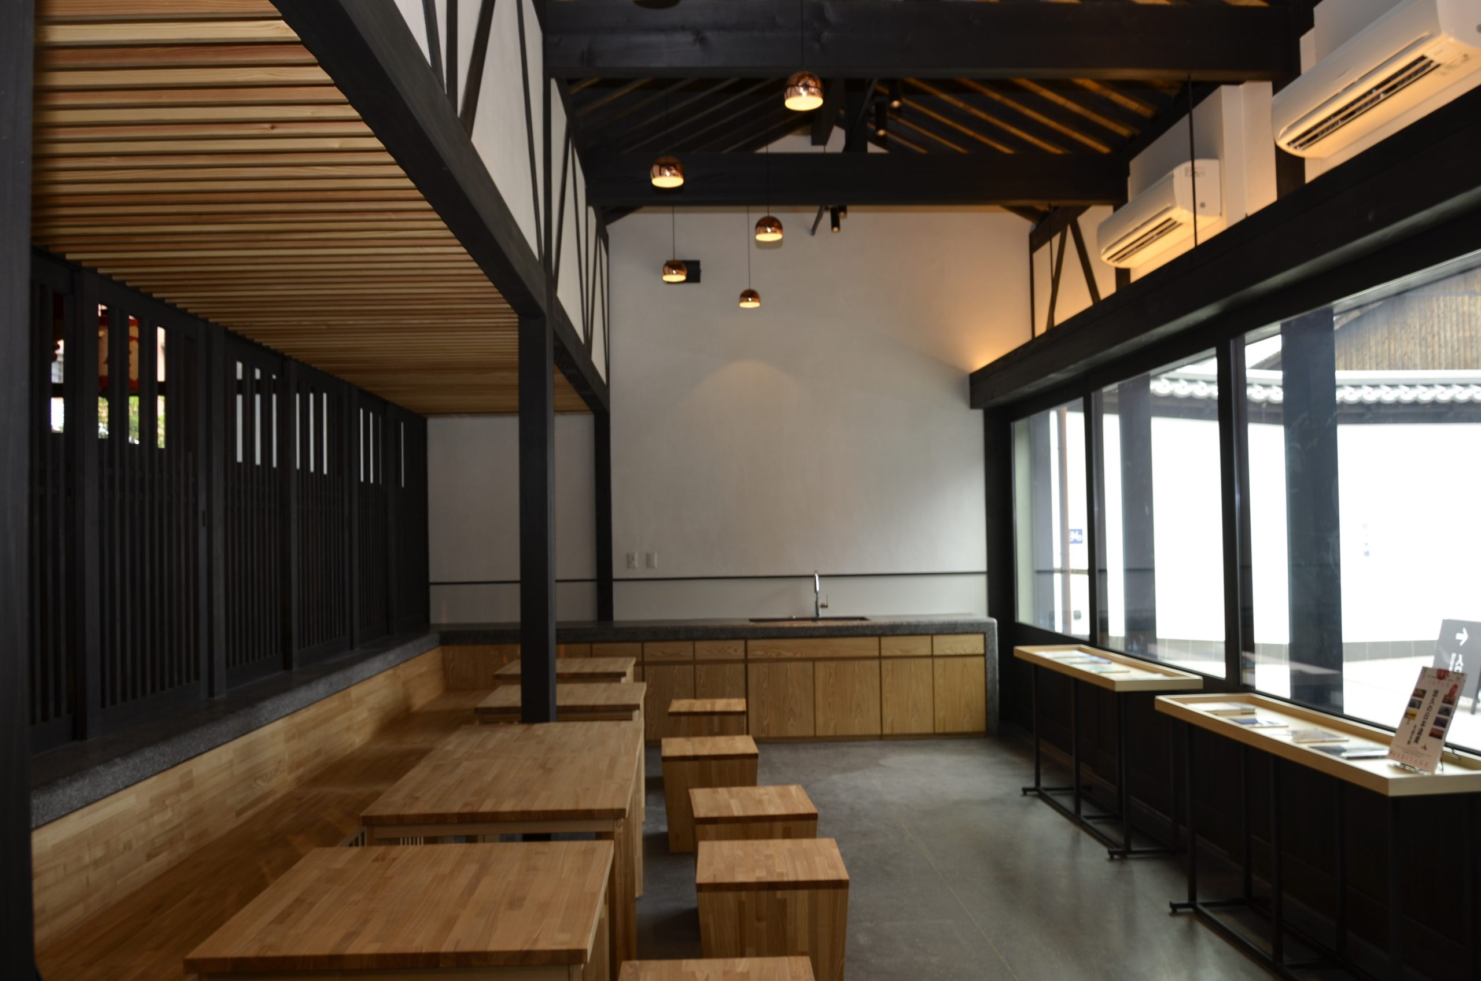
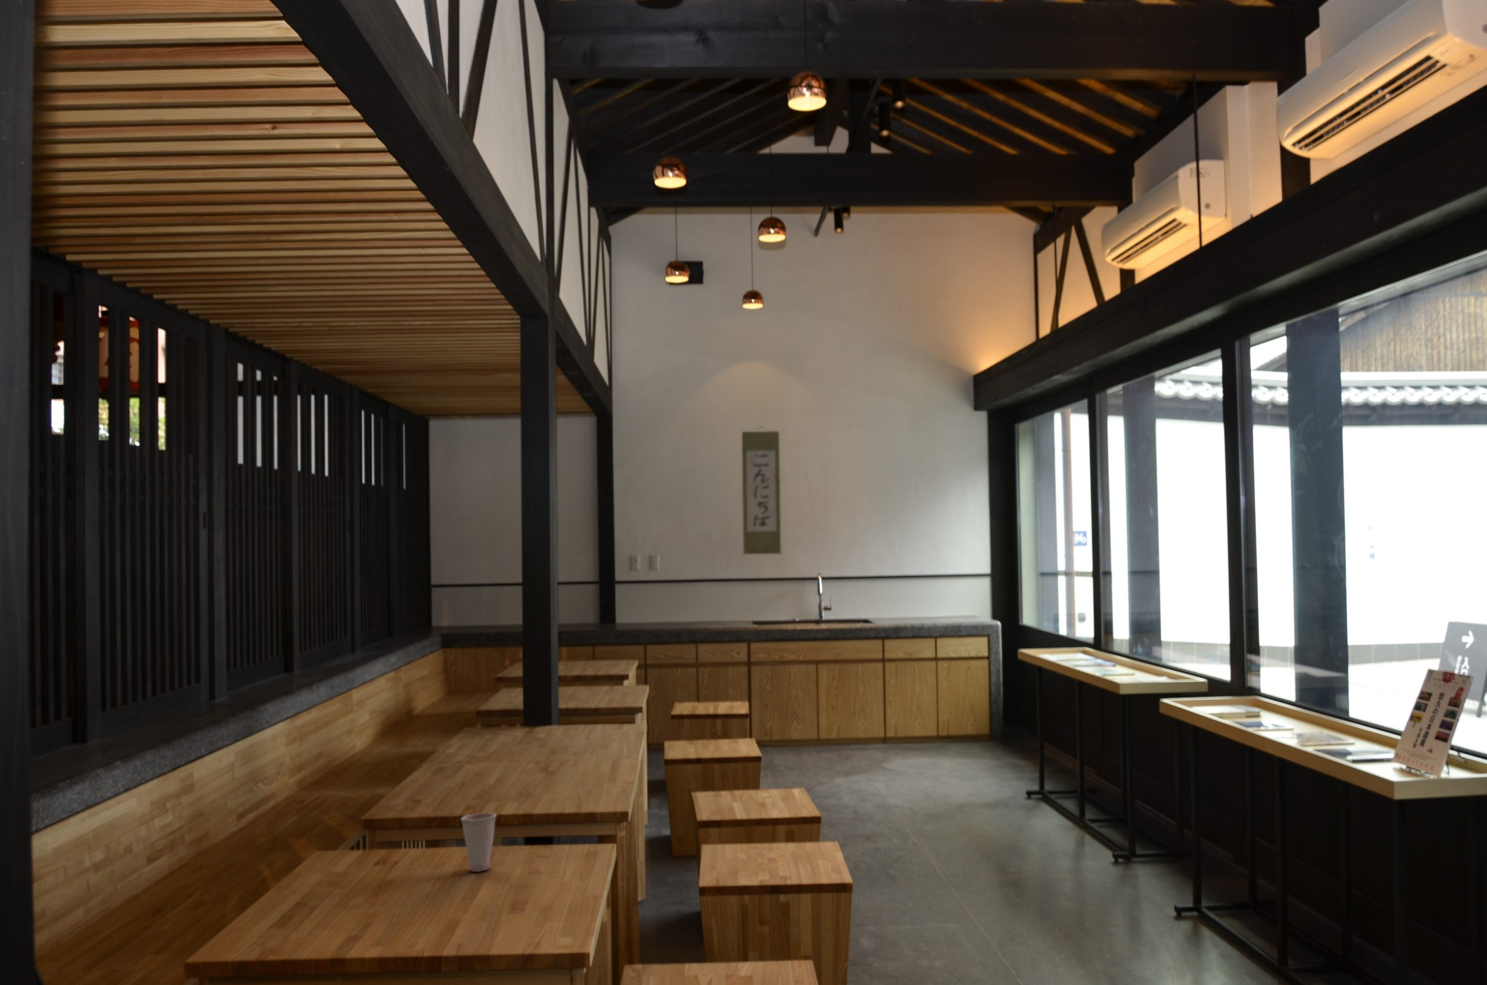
+ wall scroll (761, 490)
+ cup (478, 841)
